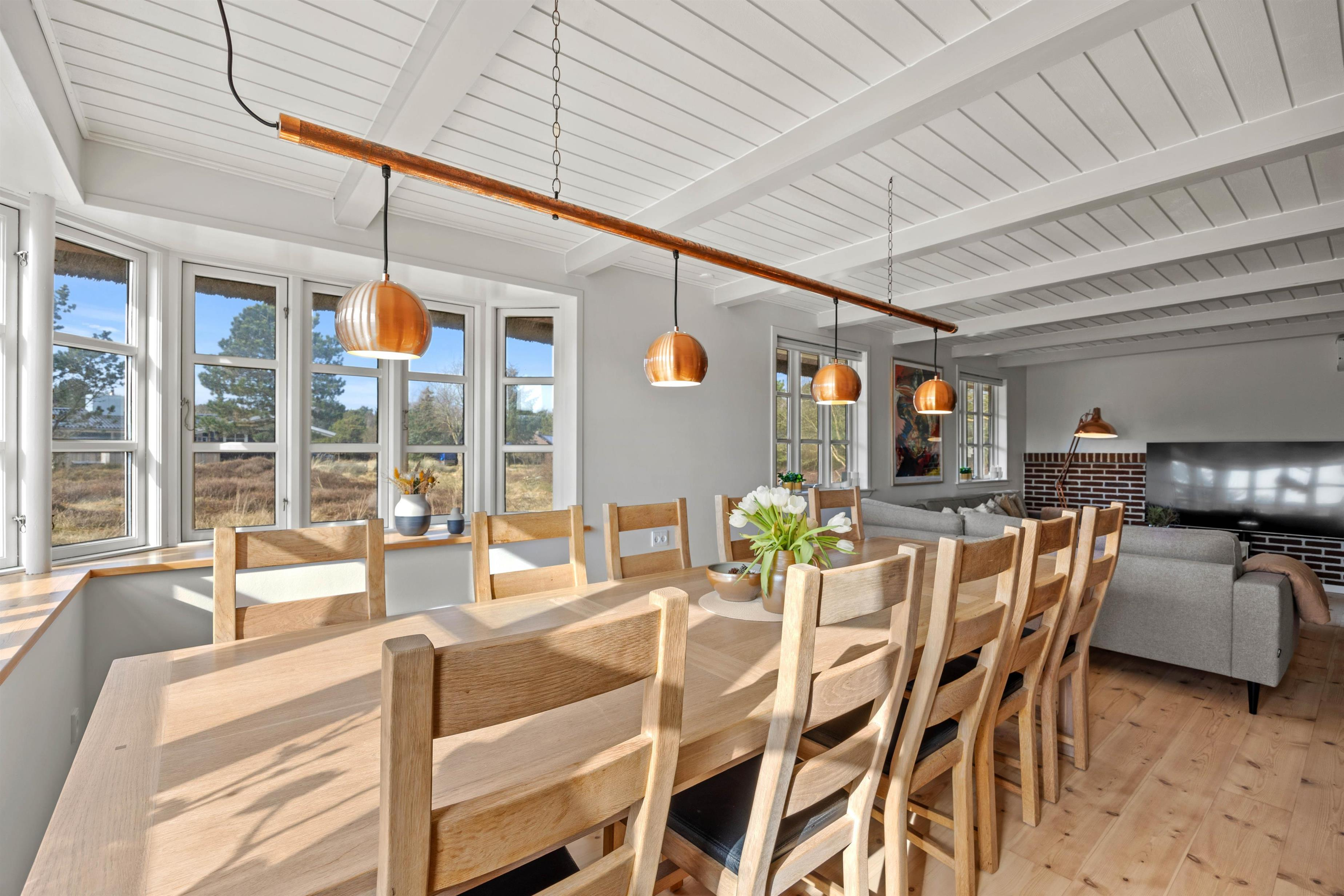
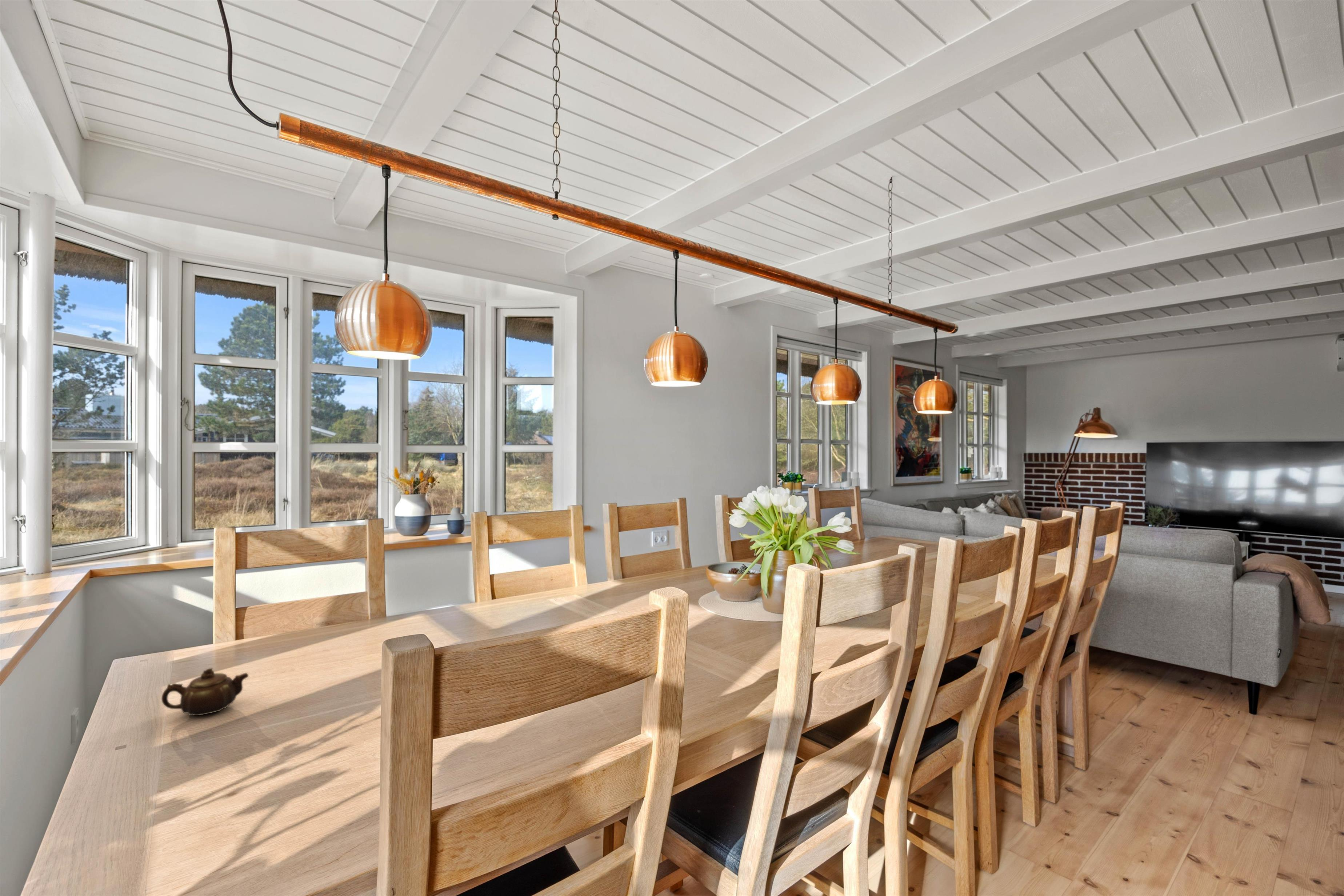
+ teapot (206, 688)
